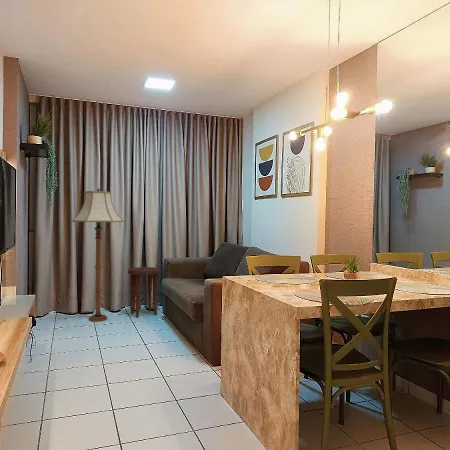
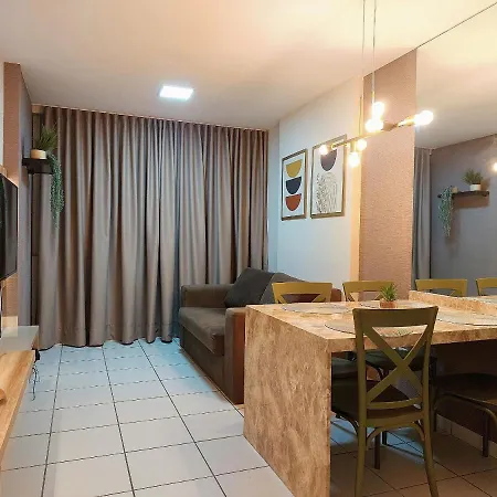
- side table (148, 291)
- floor lamp (98, 253)
